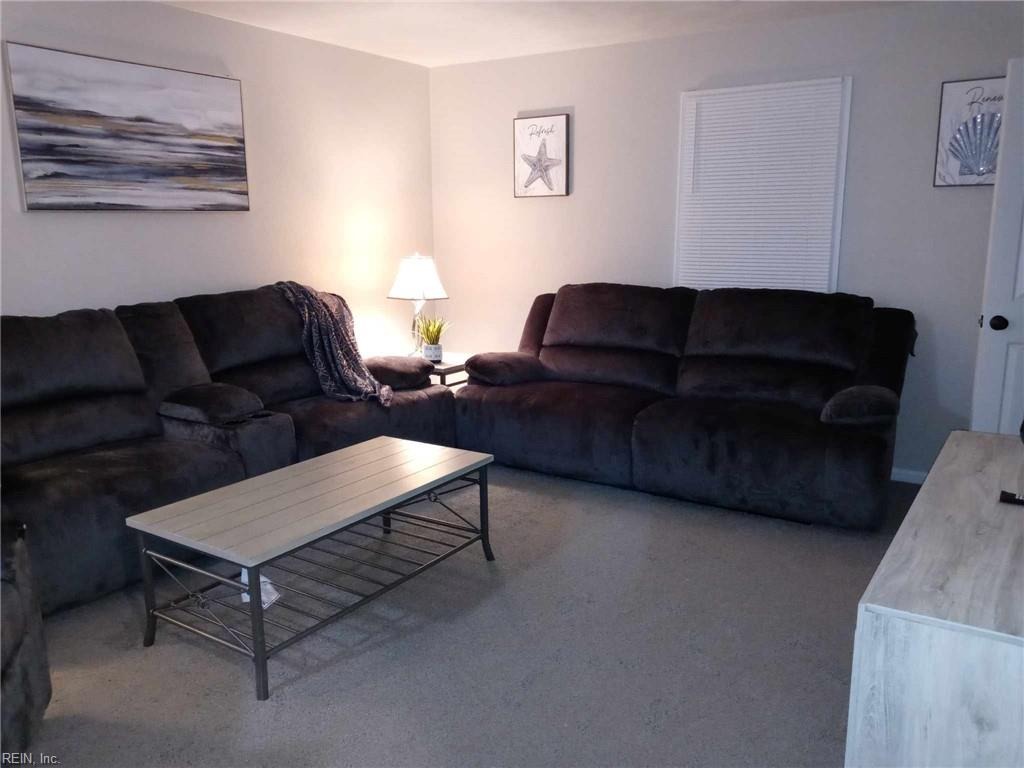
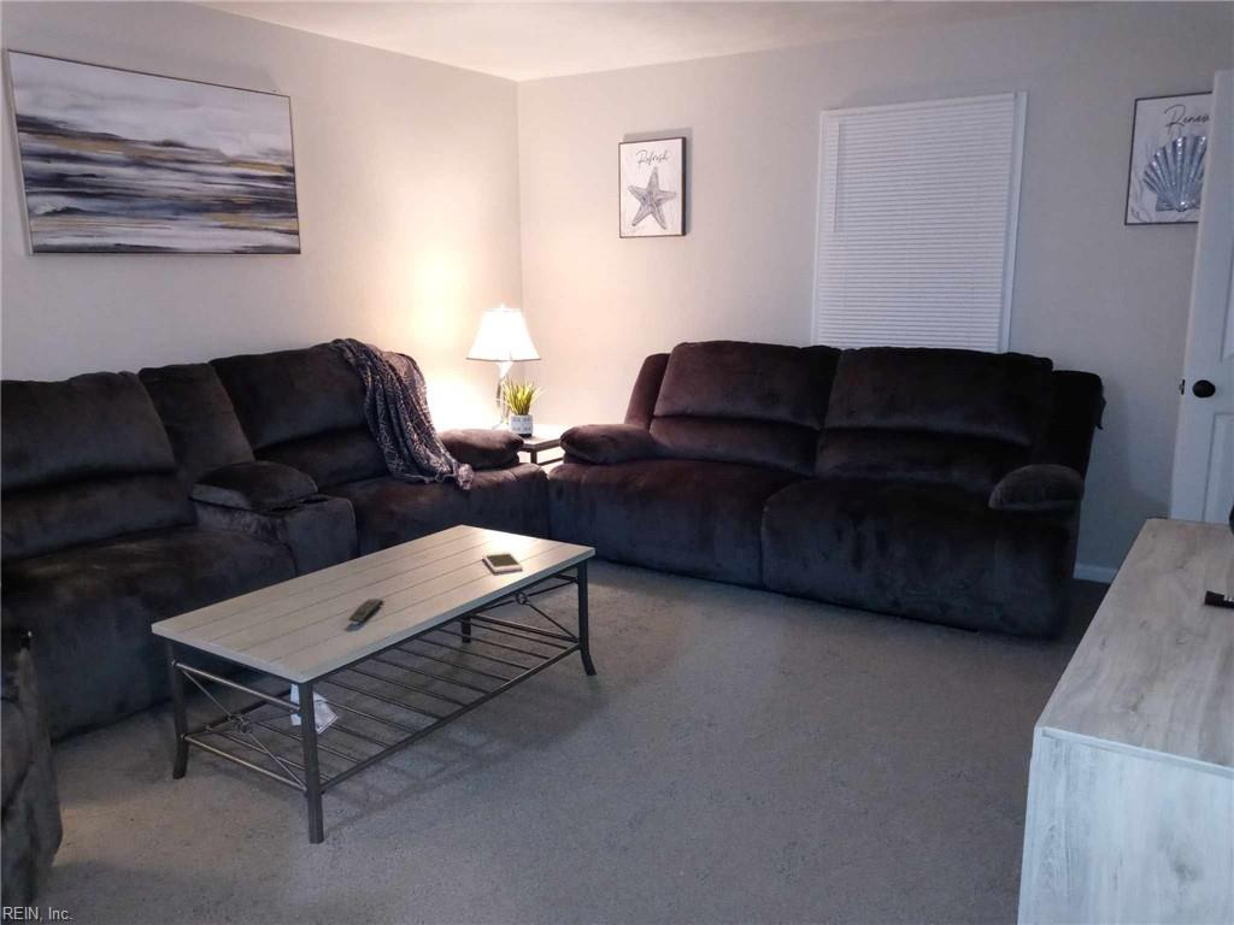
+ cell phone (501, 561)
+ remote control (365, 611)
